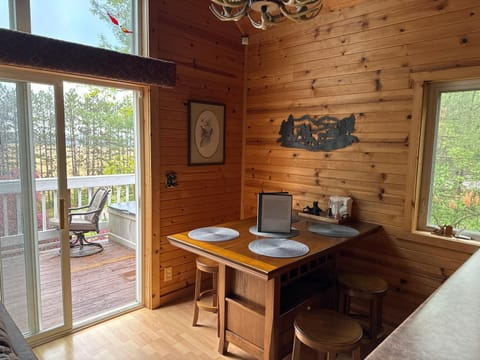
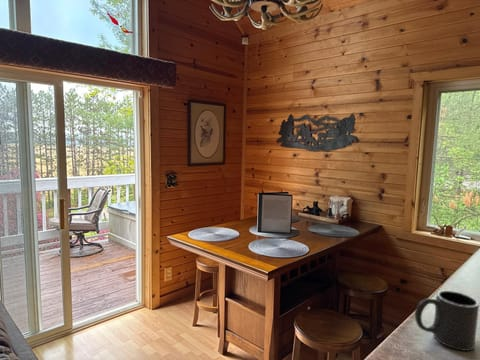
+ mug (447, 318)
